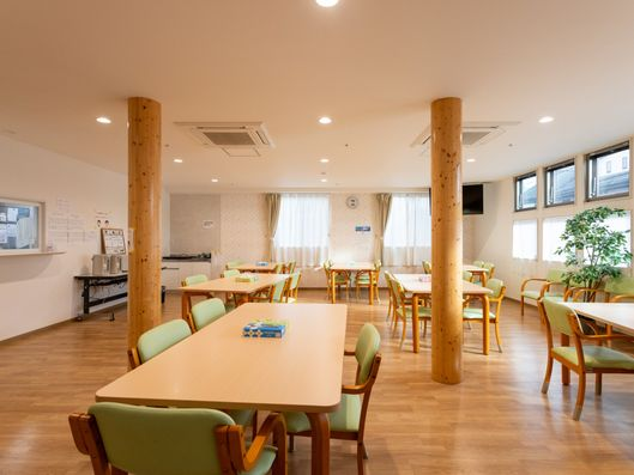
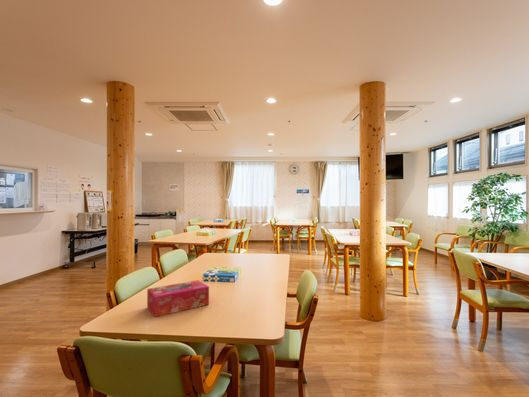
+ tissue box (178, 296)
